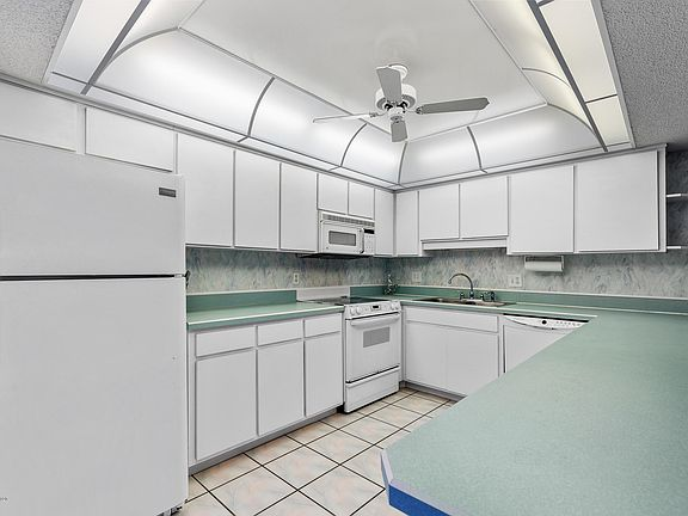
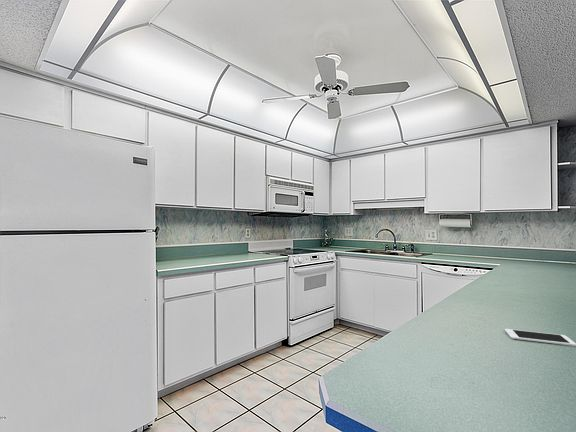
+ cell phone (538, 336)
